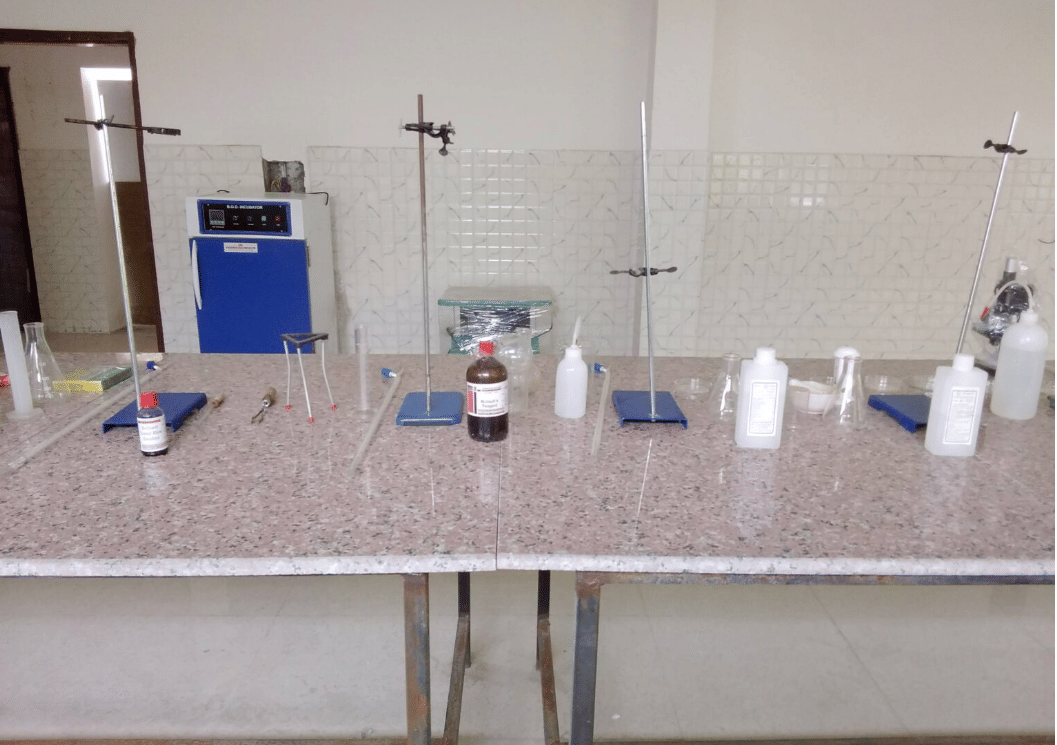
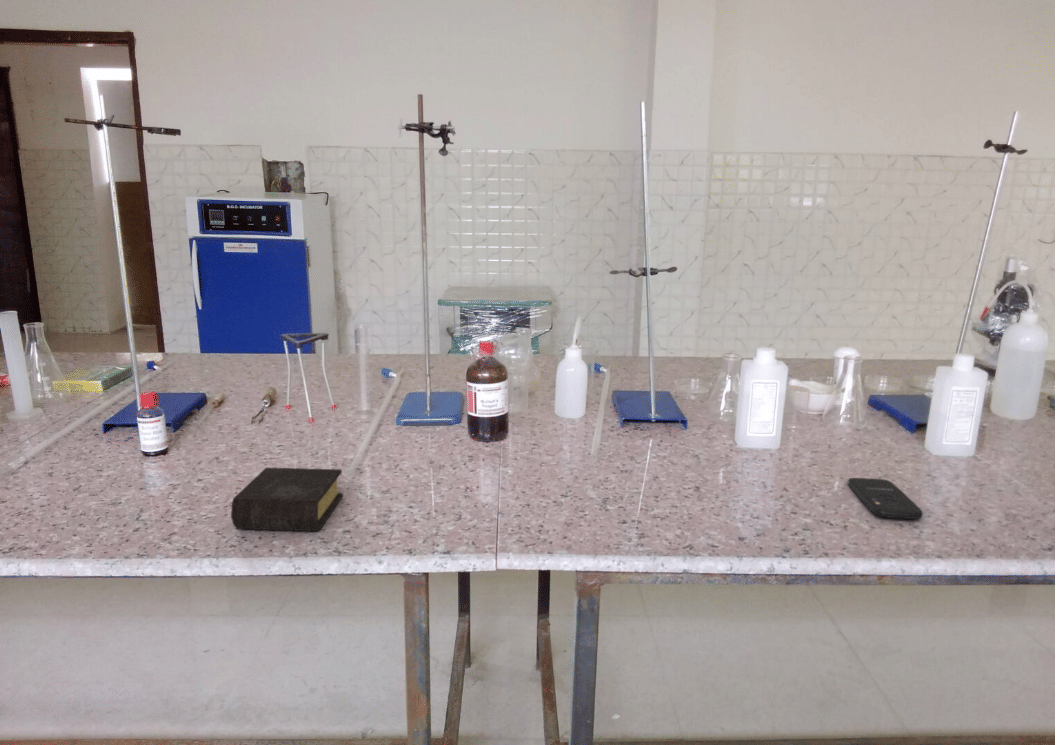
+ smartphone (883, 497)
+ book (289, 499)
